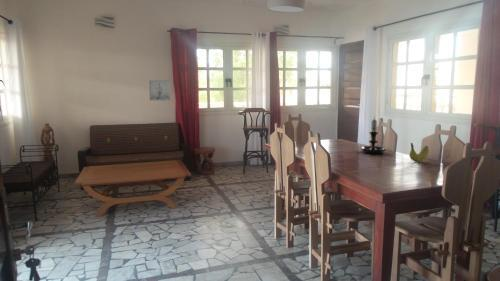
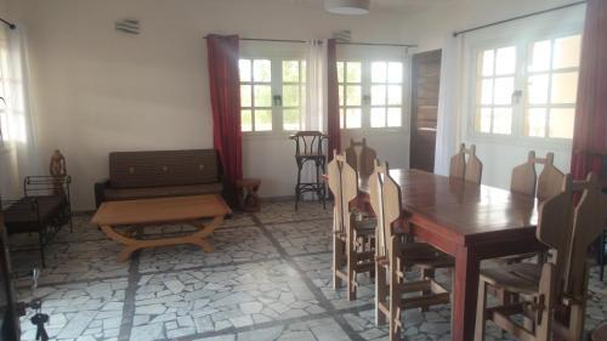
- wall art (159, 90)
- fruit (420, 152)
- candle holder (374, 134)
